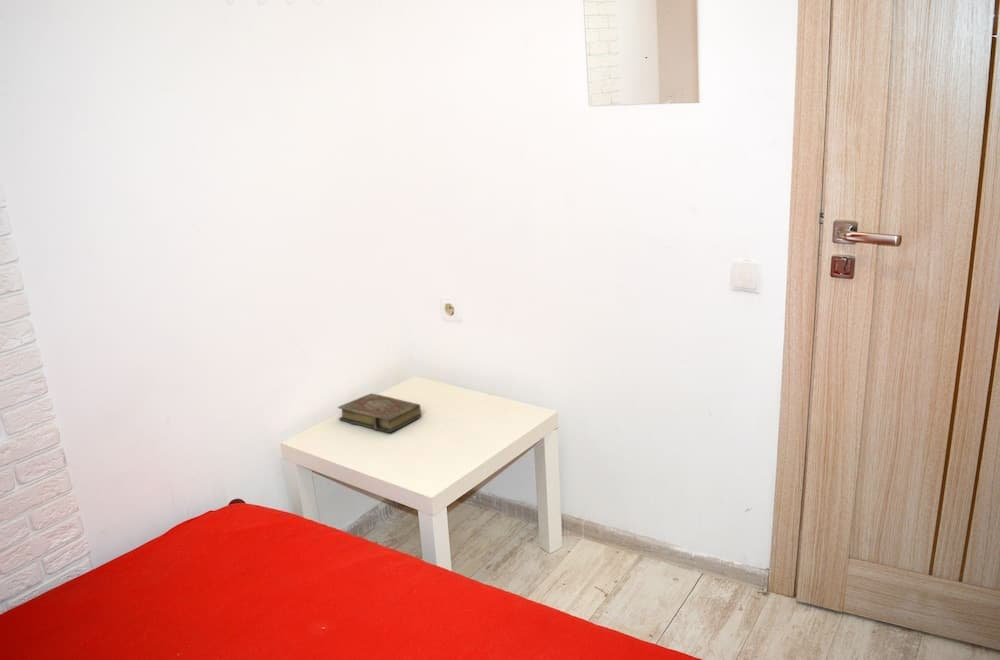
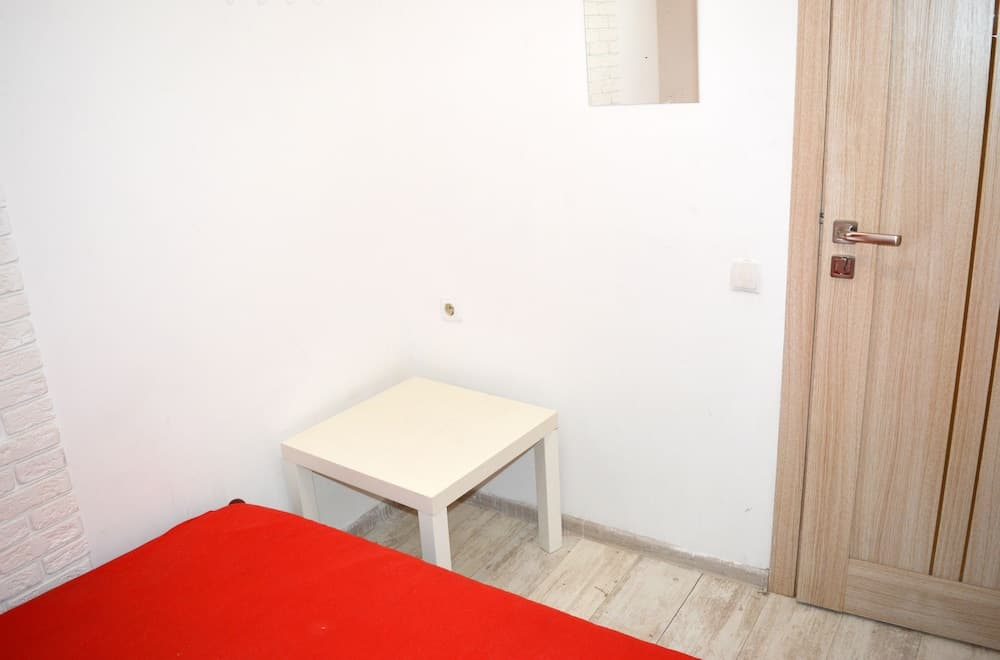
- book (379, 411)
